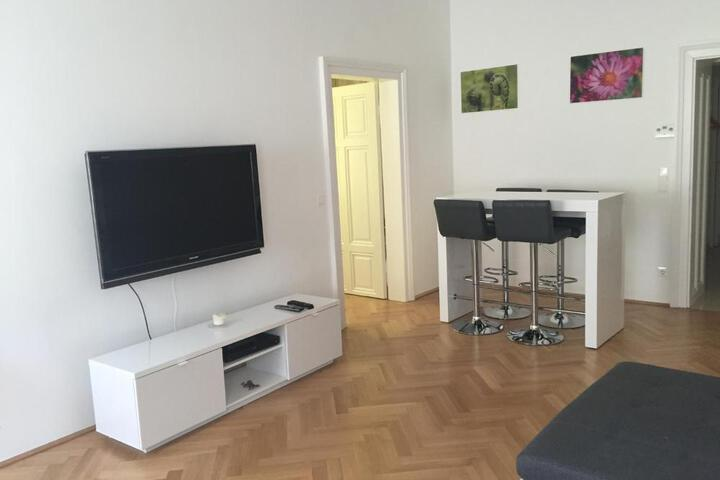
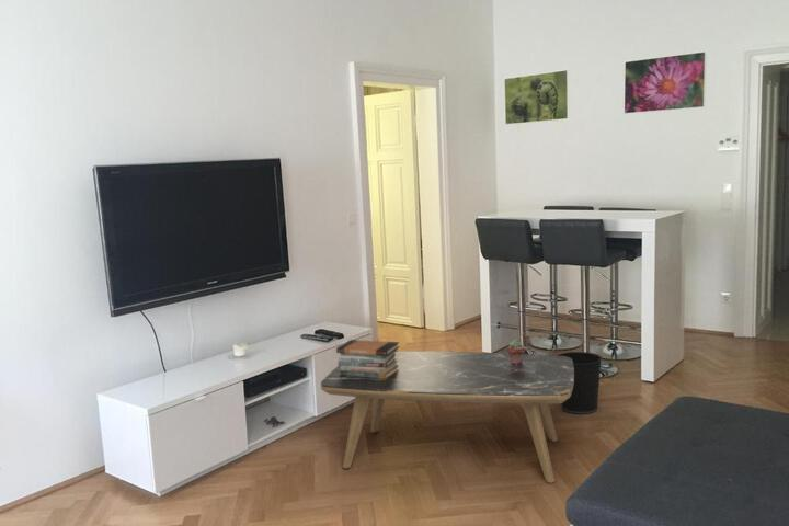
+ potted succulent (516, 351)
+ wastebasket (579, 382)
+ coffee table (451, 401)
+ book stack (367, 357)
